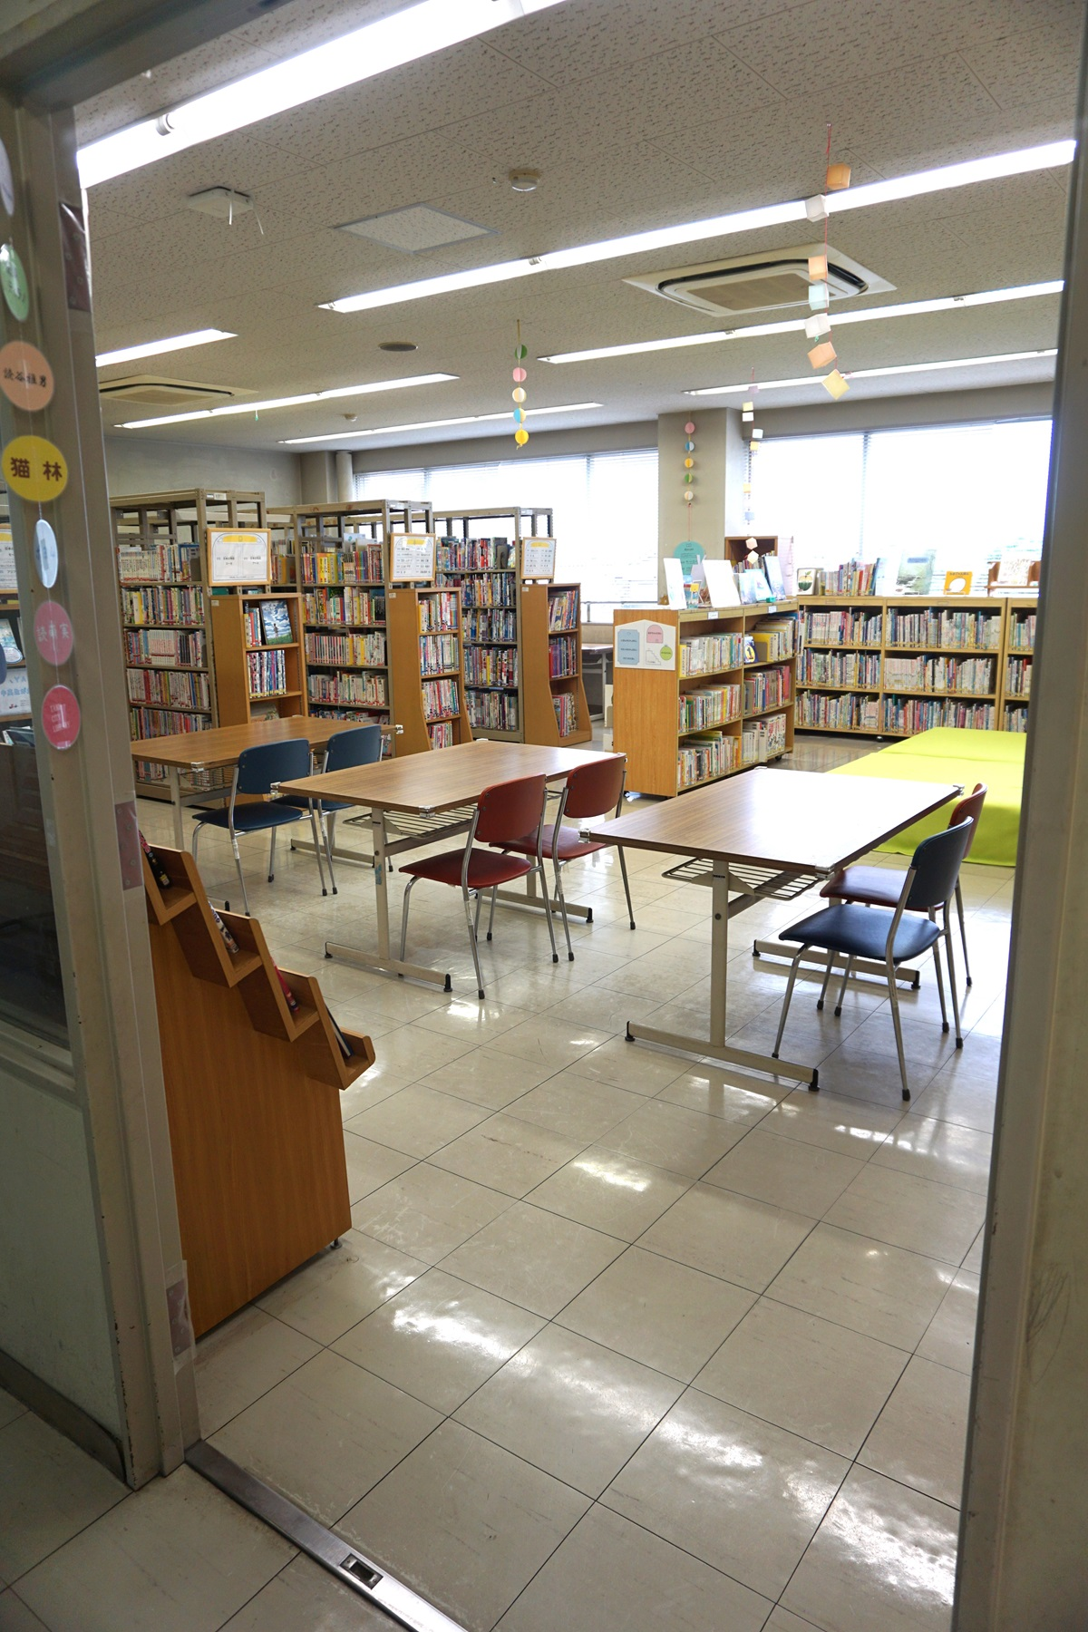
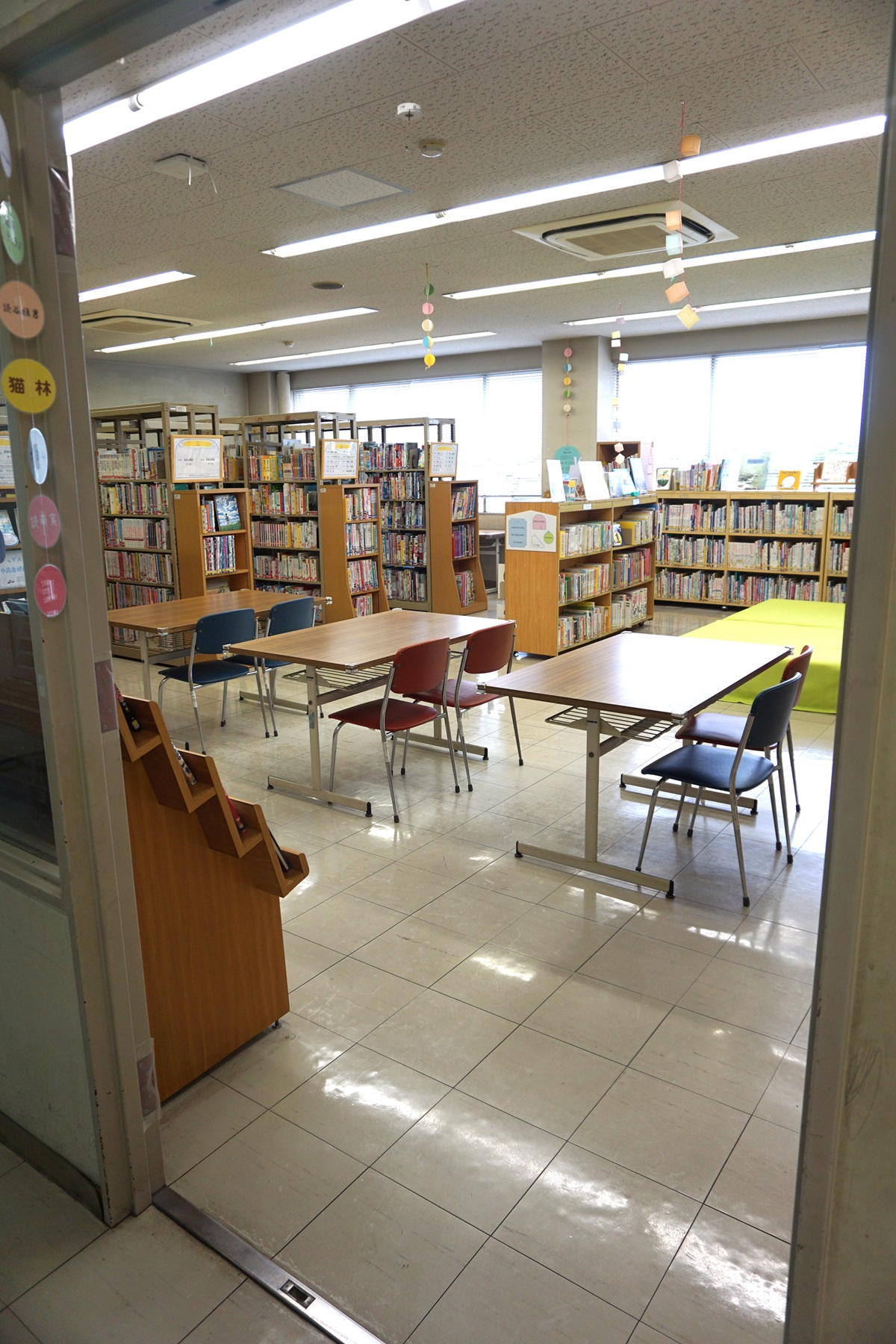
+ smoke detector (408, 112)
